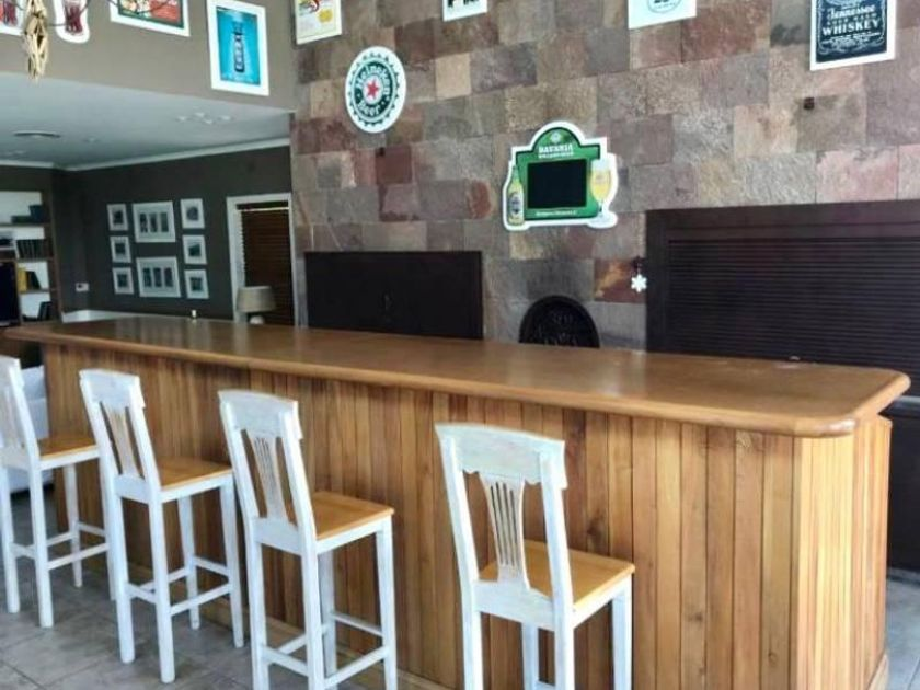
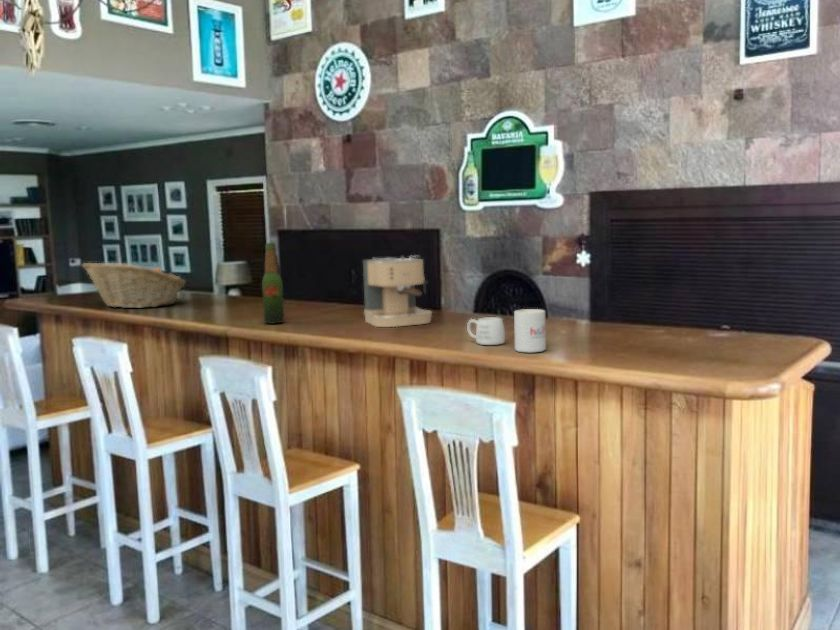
+ mug (532, 329)
+ beer bottle (272, 282)
+ mug (485, 330)
+ coffee maker (398, 289)
+ fruit basket (134, 282)
